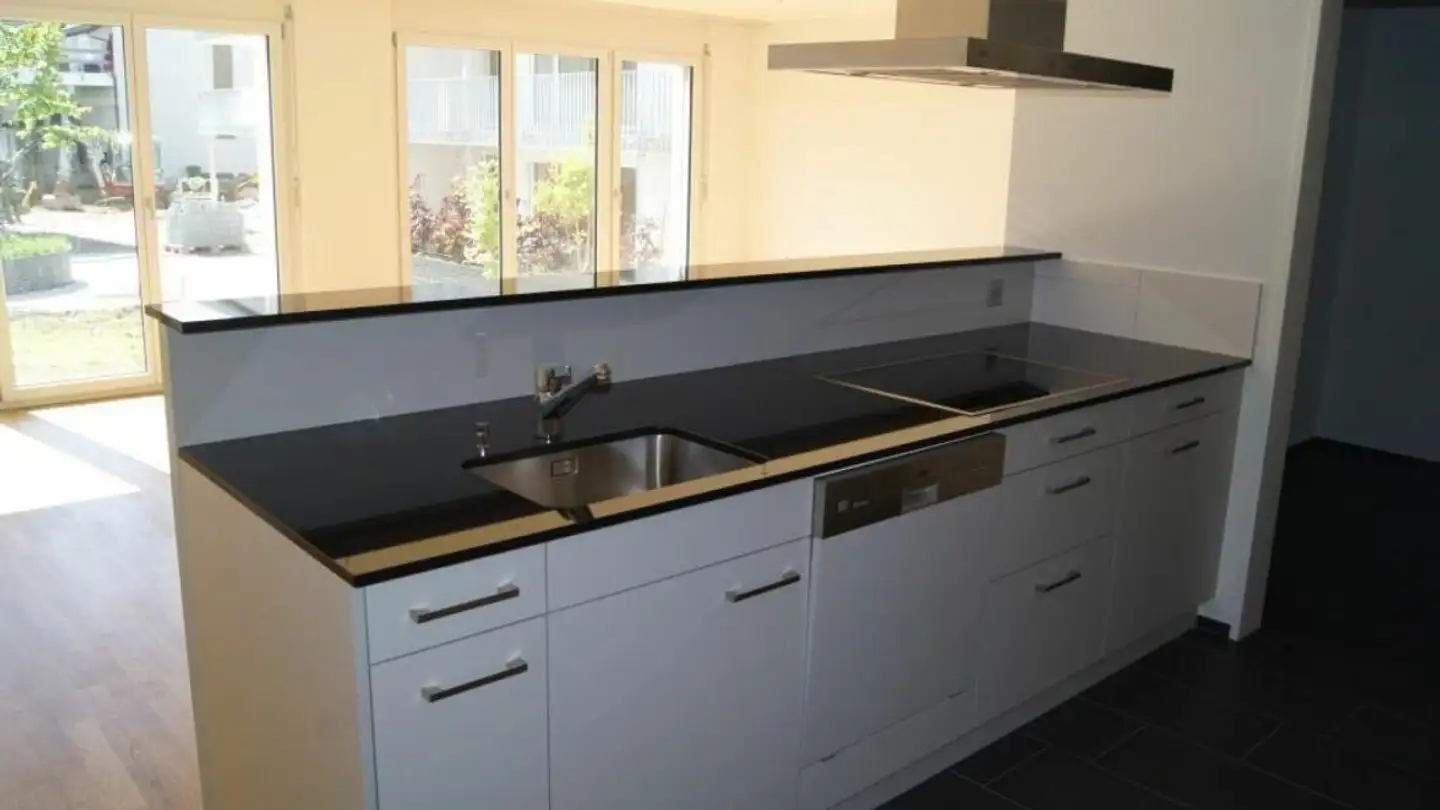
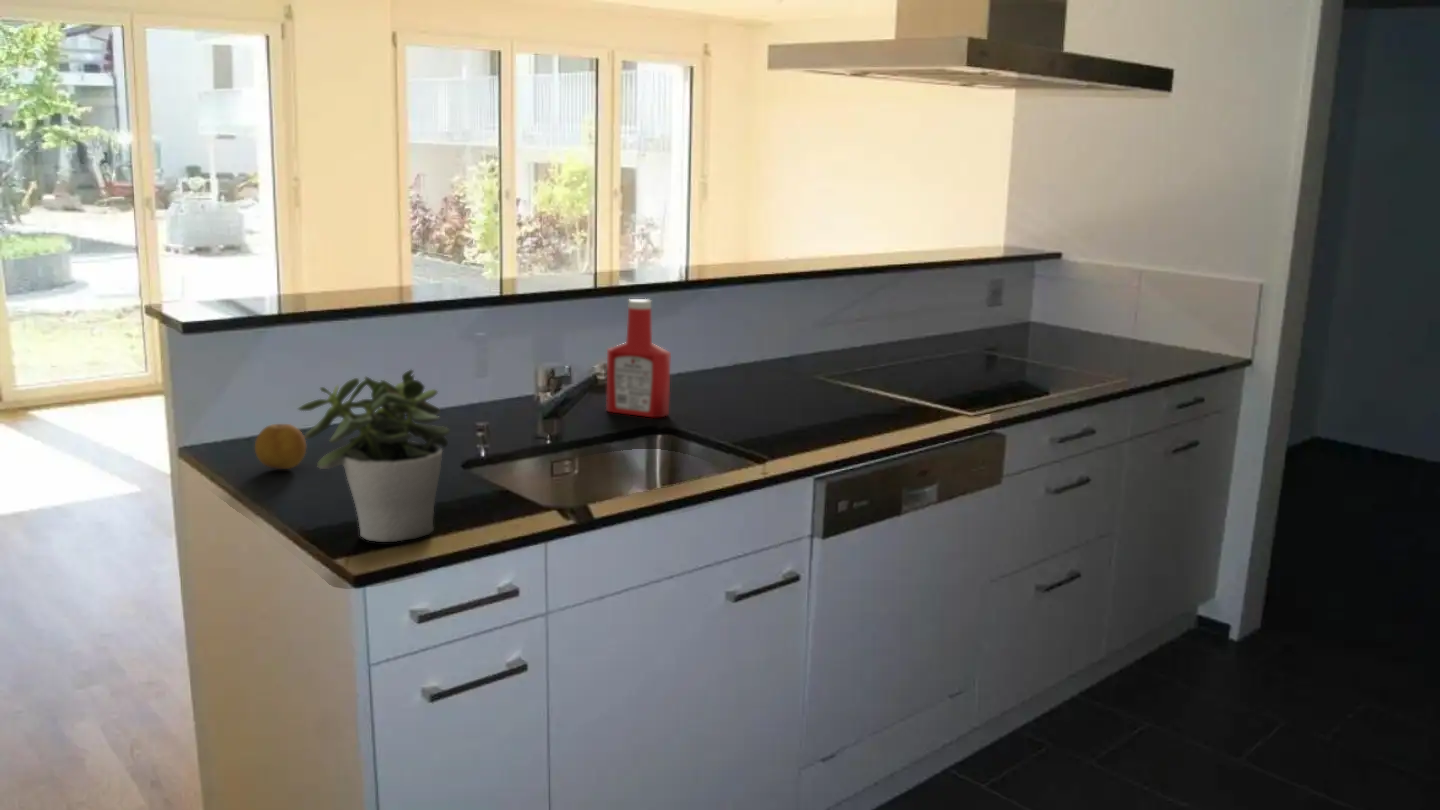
+ potted plant (376, 450)
+ fruit (280, 446)
+ soap bottle (638, 356)
